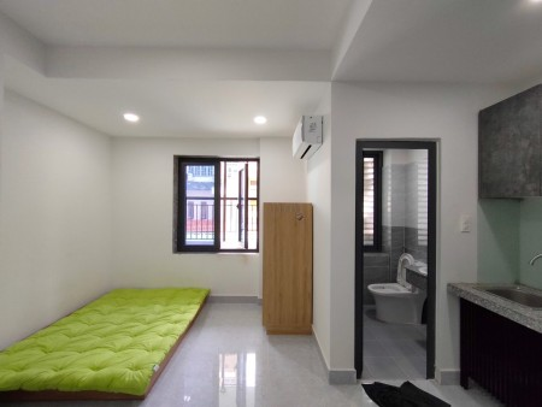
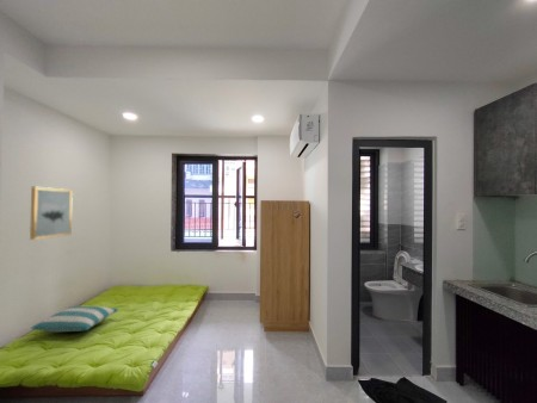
+ wall art (53, 212)
+ pillow (78, 318)
